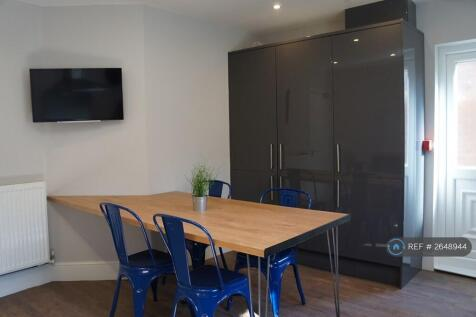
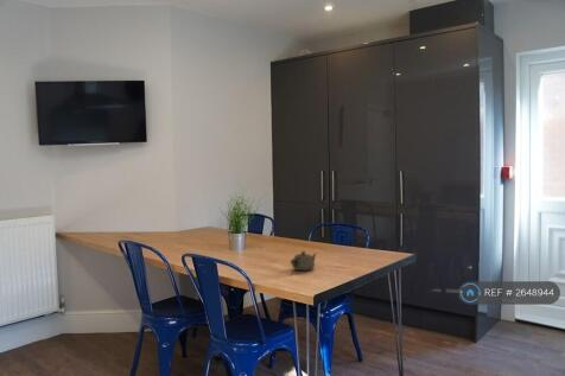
+ teapot (304, 260)
